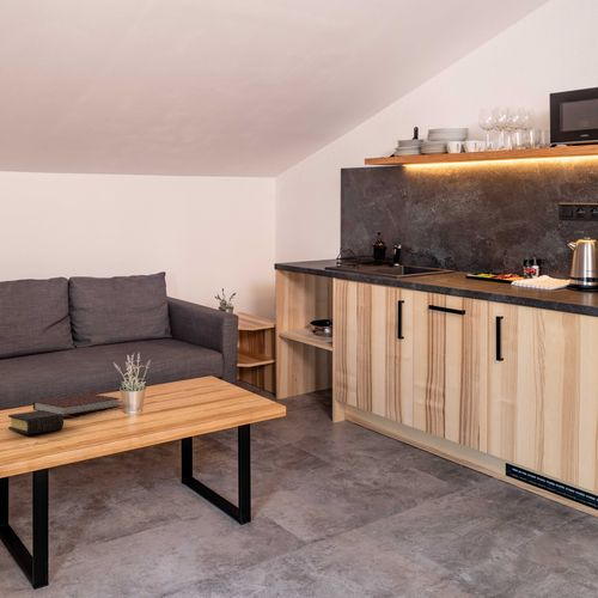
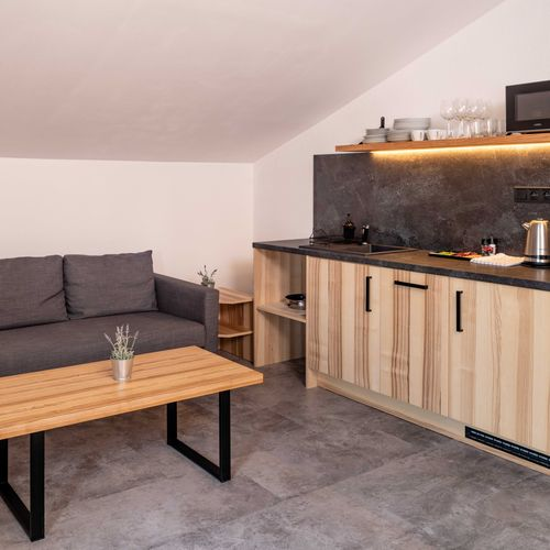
- book (36, 422)
- notebook (77, 403)
